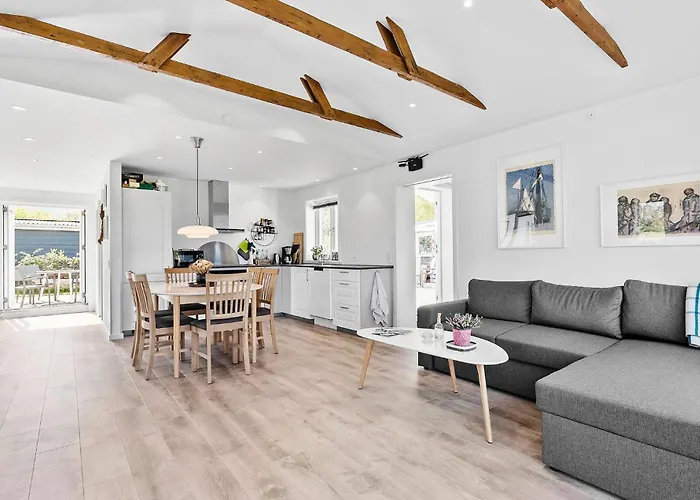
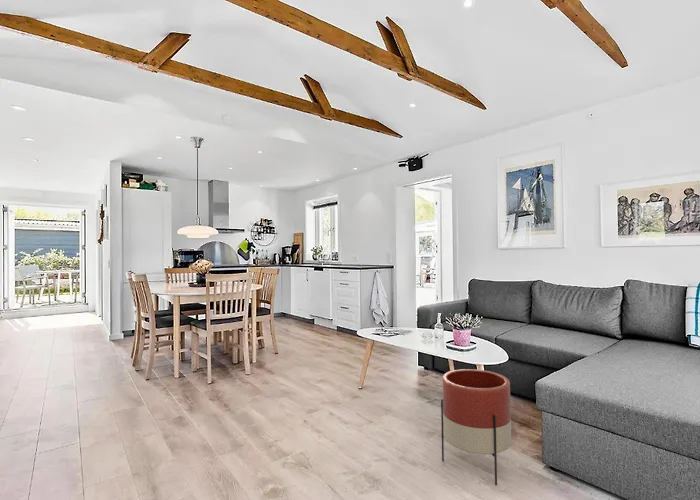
+ planter (476, 421)
